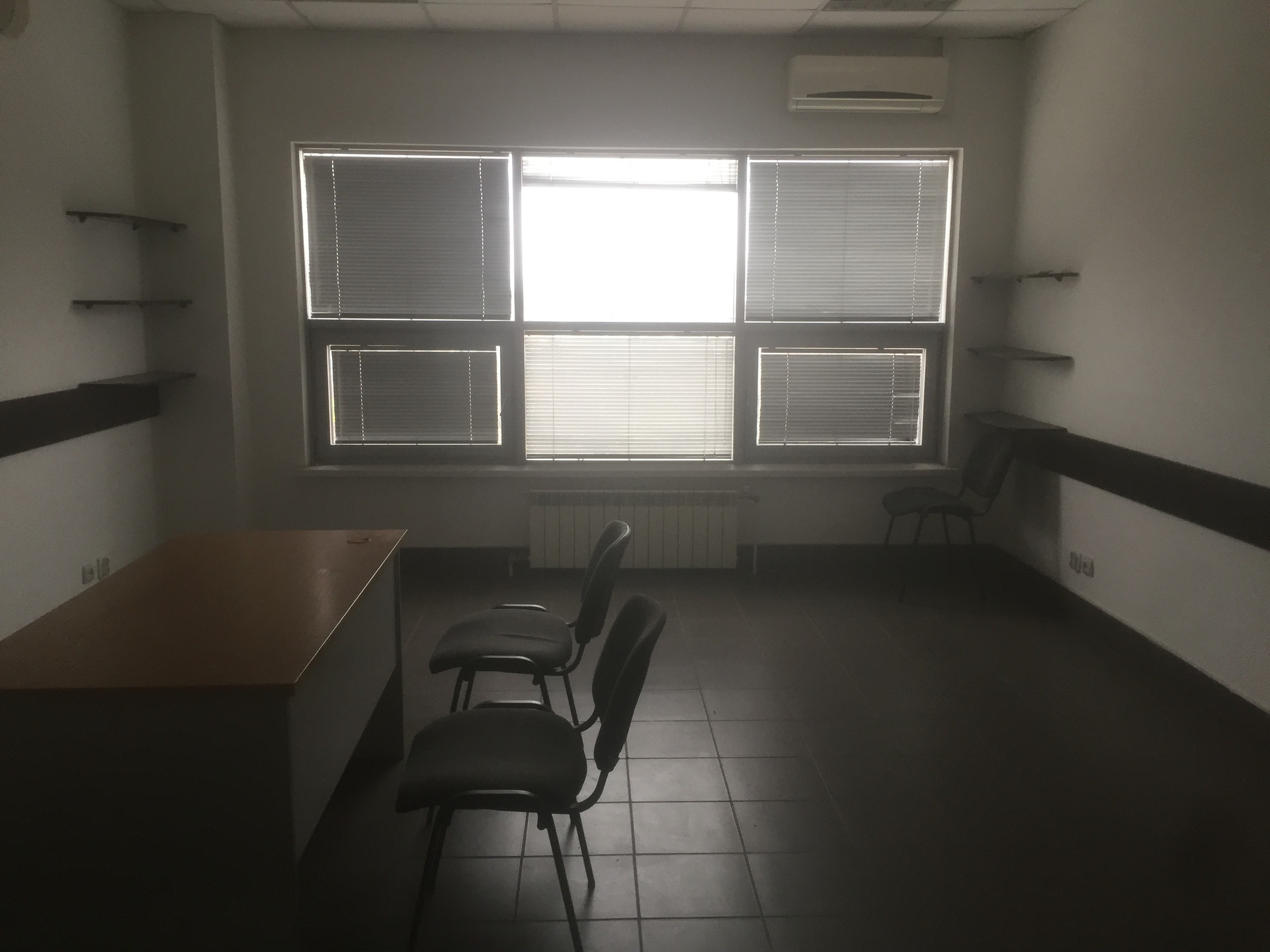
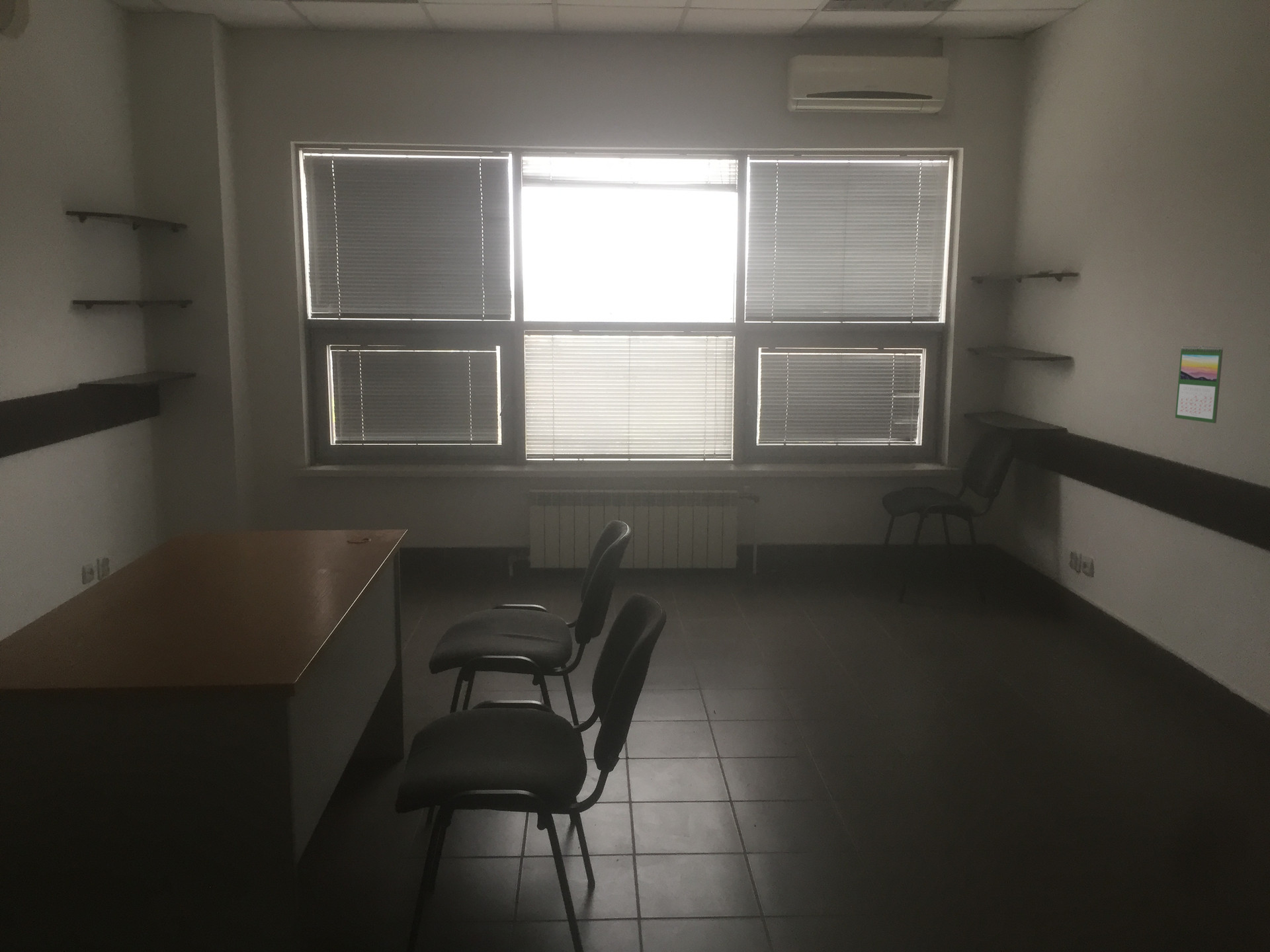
+ calendar (1198, 383)
